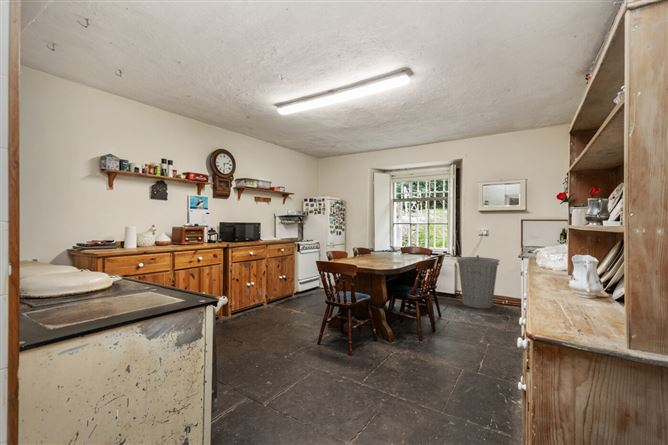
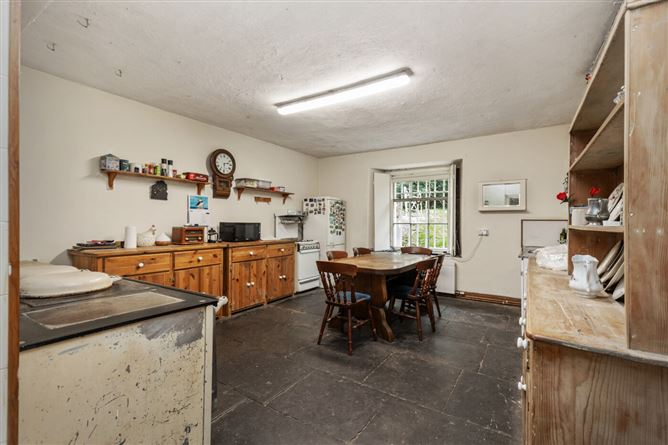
- trash can (477, 279)
